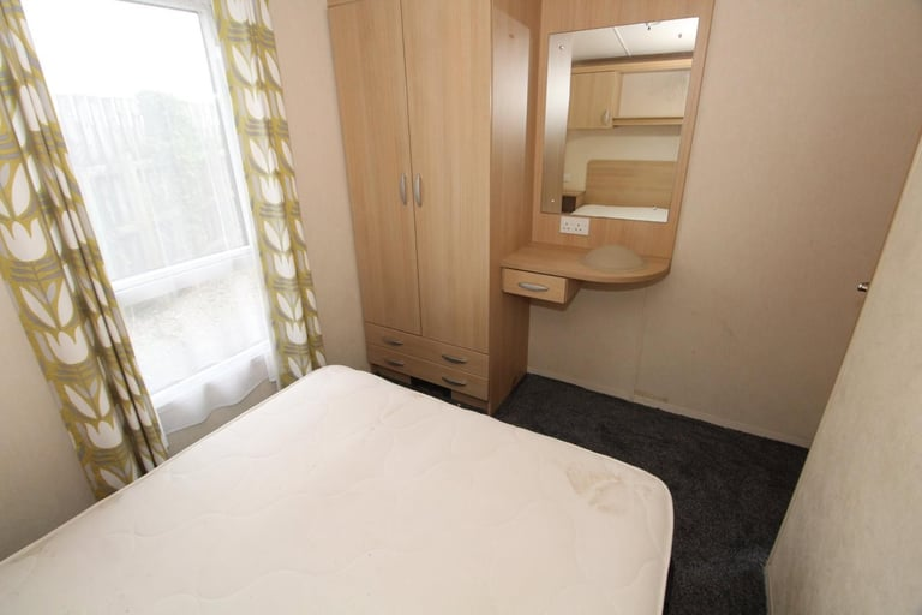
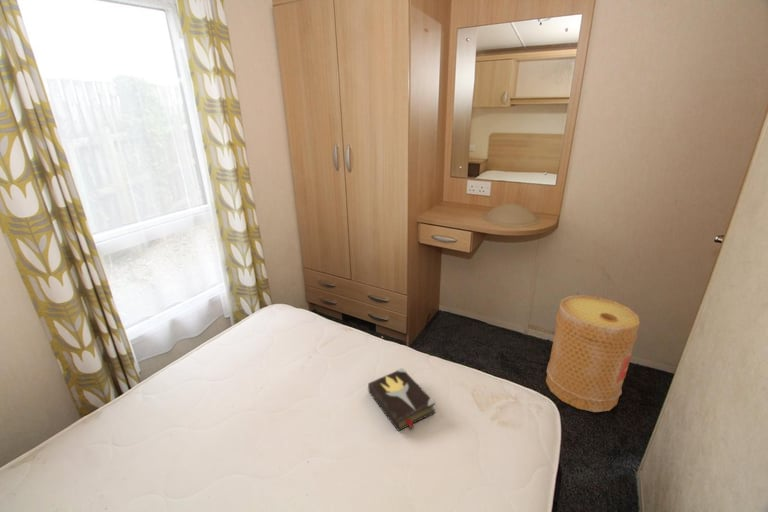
+ hardback book (400, 396)
+ basket (588, 351)
